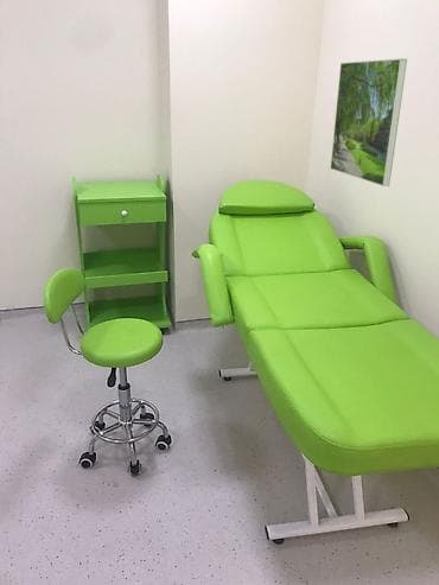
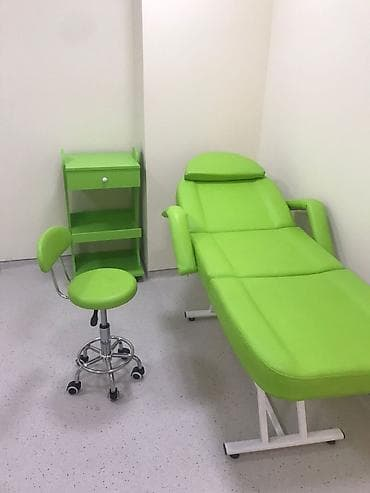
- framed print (363, 121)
